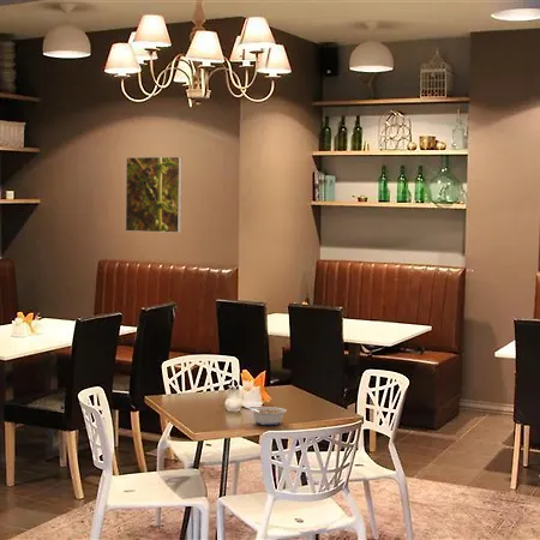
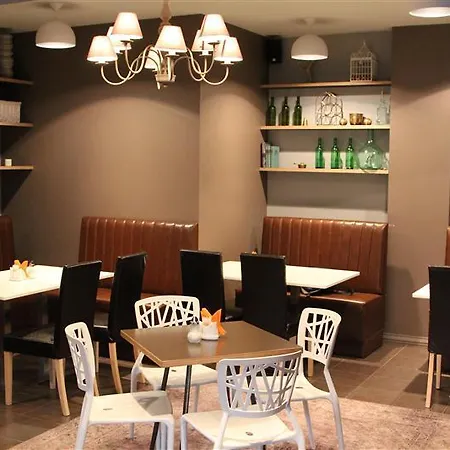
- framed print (152, 194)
- legume (266, 415)
